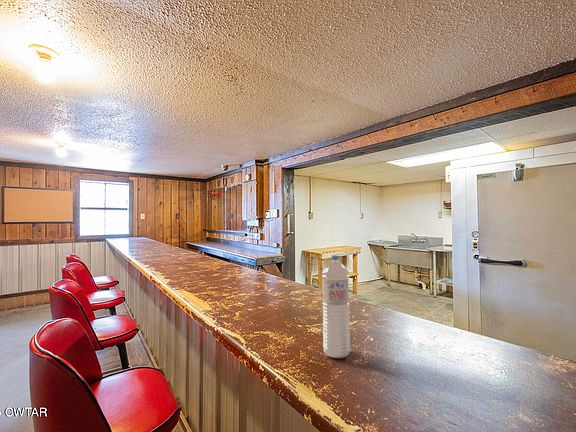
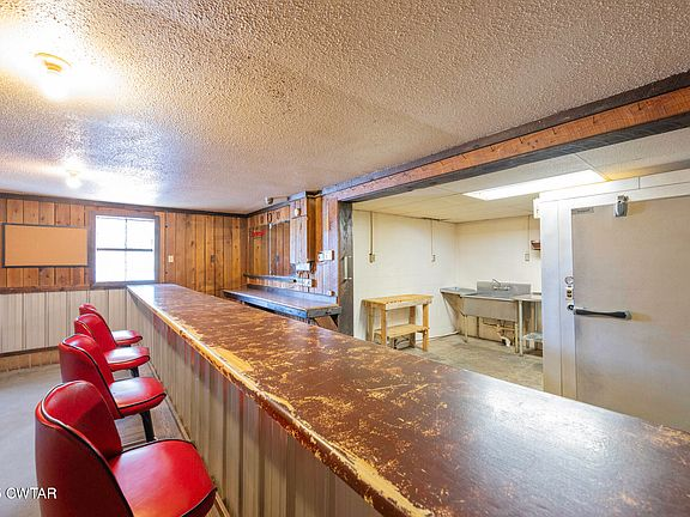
- water bottle (335, 304)
